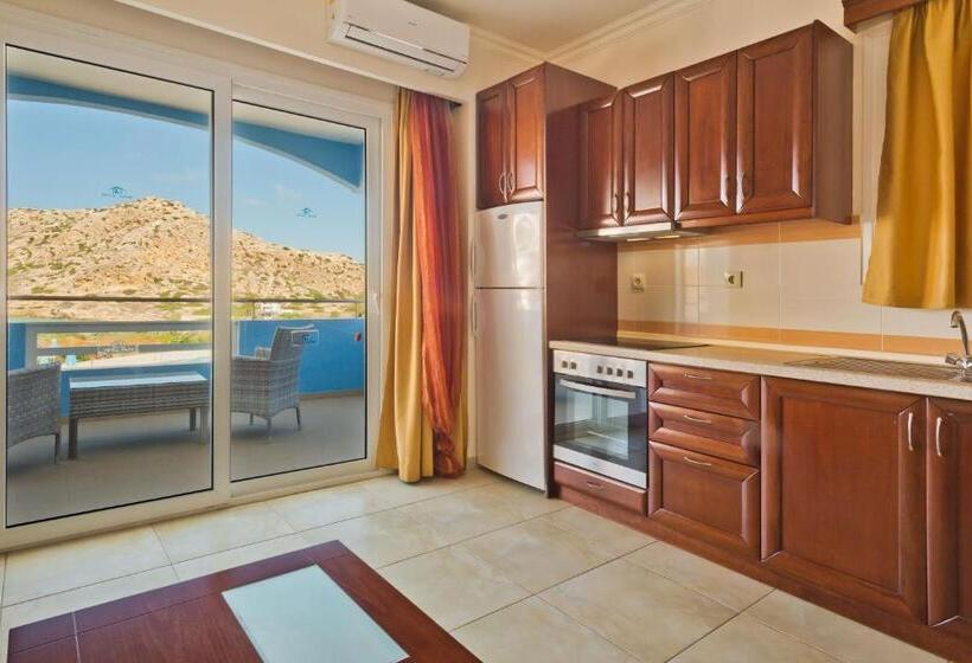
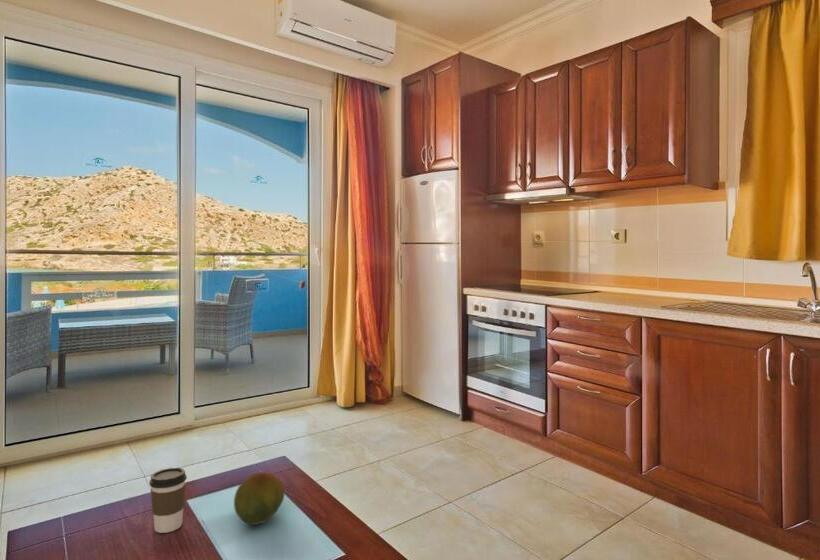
+ fruit (260, 498)
+ coffee cup (168, 500)
